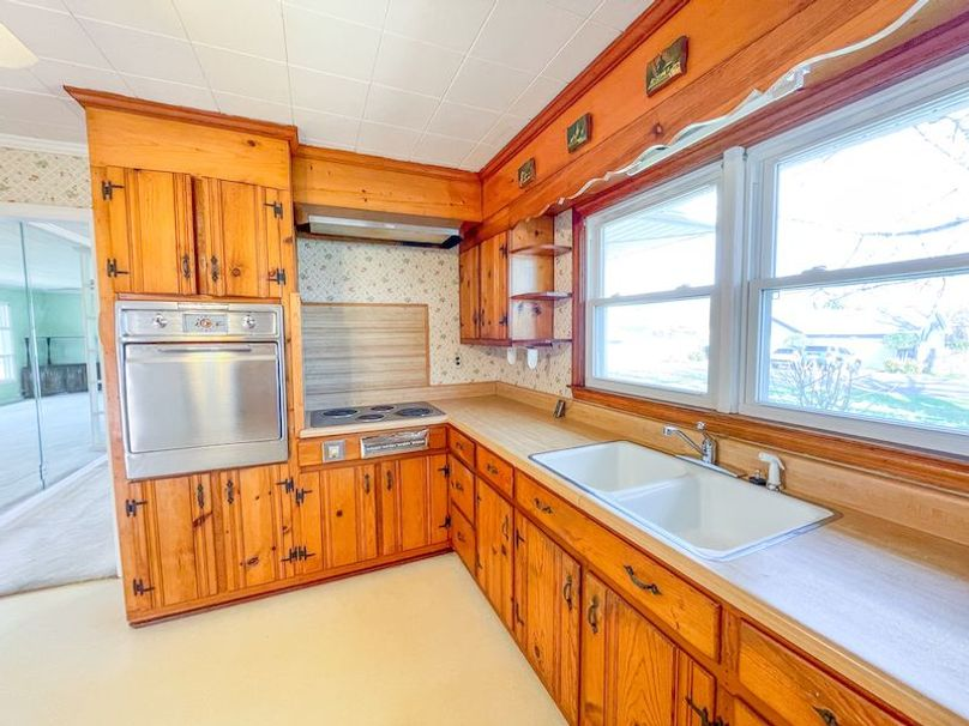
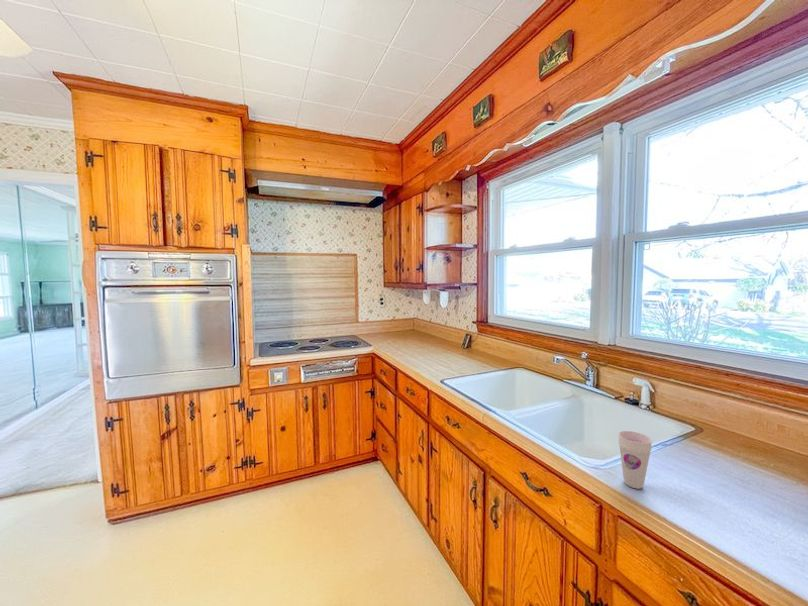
+ cup (634, 460)
